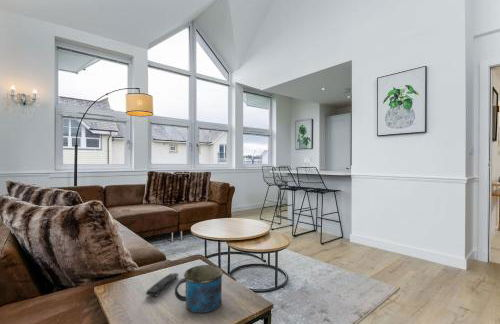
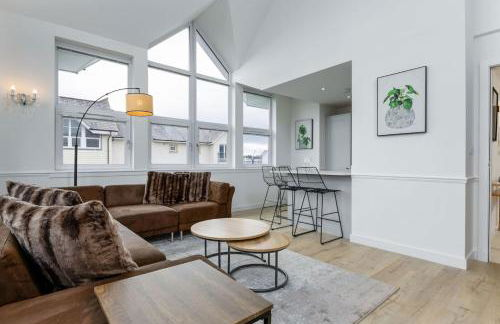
- mug (199, 288)
- remote control (164, 282)
